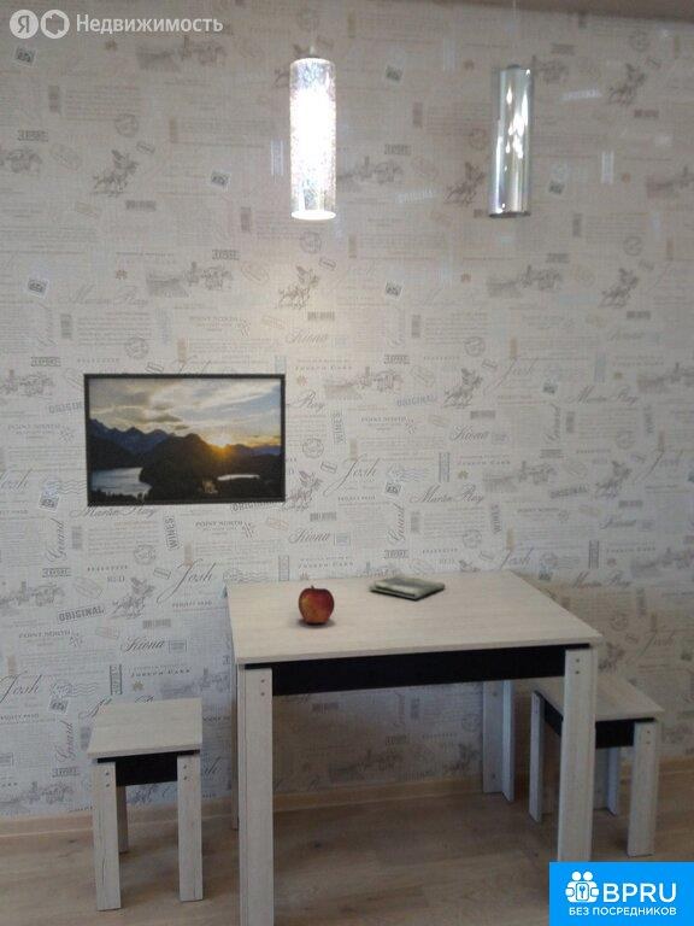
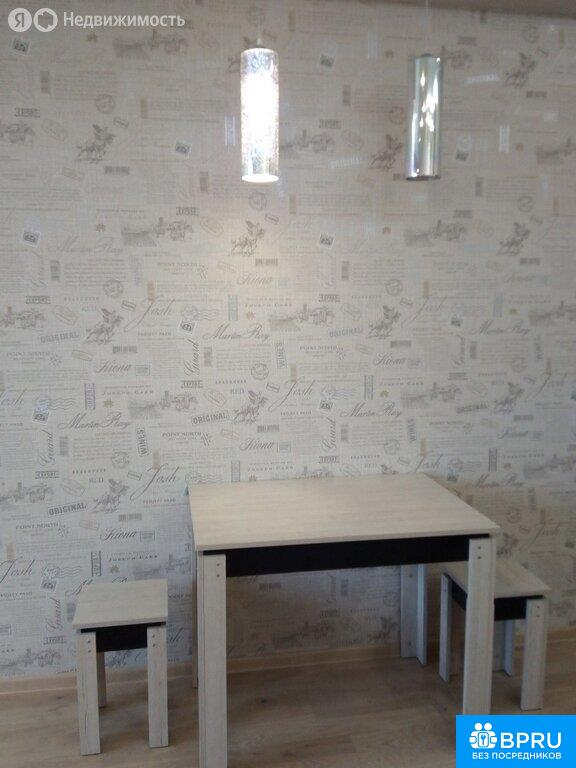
- fruit (316, 604)
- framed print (187, 439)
- dish towel (406, 584)
